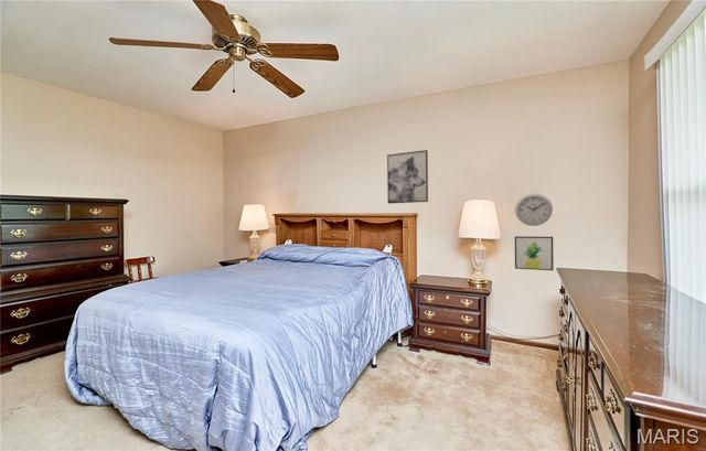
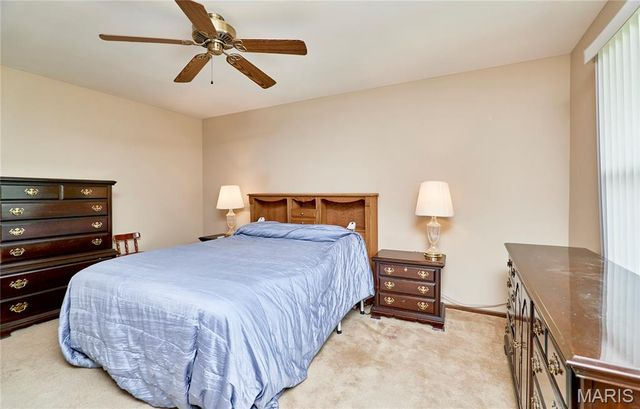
- wall clock (533, 210)
- wall art (533, 253)
- wall art (407, 178)
